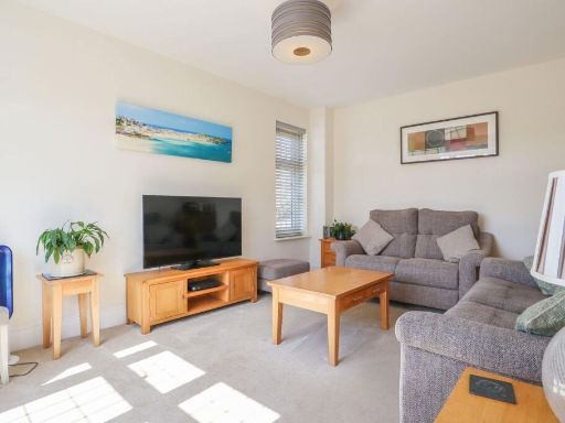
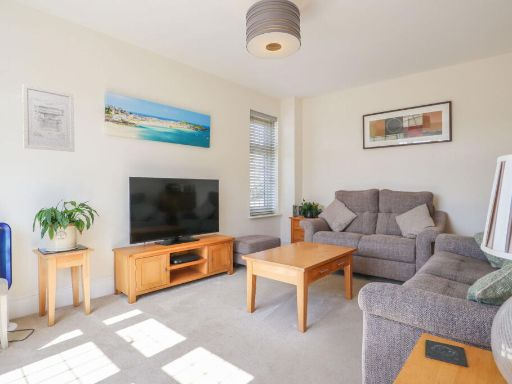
+ wall art (49, 119)
